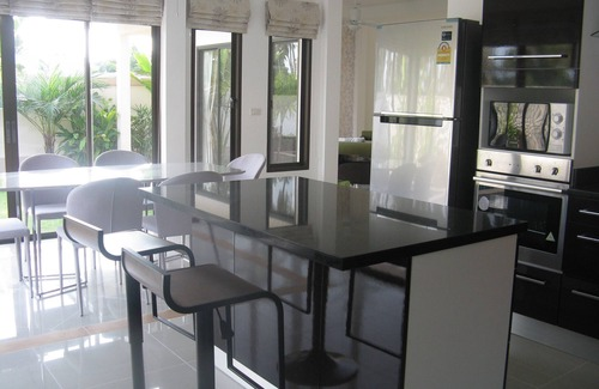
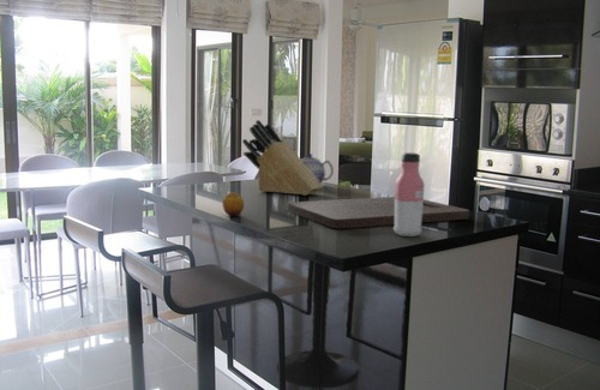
+ water bottle (408, 193)
+ fruit (233, 203)
+ knife block (281, 156)
+ cutting board (376, 210)
+ teapot (308, 168)
